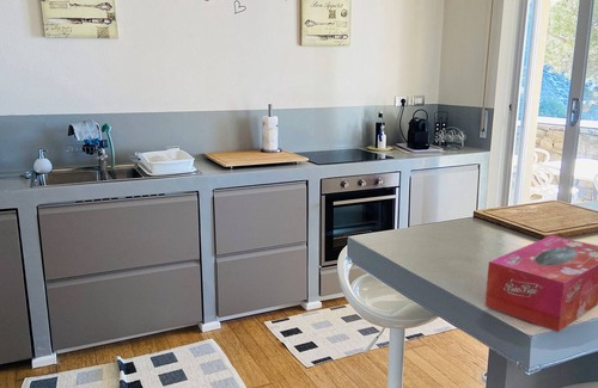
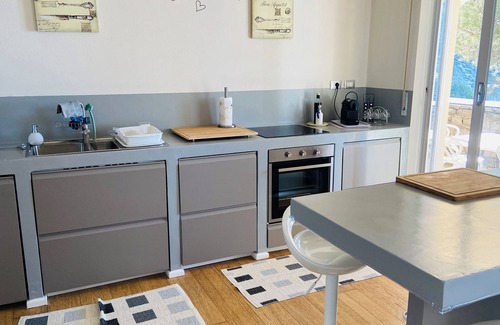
- tissue box (554, 277)
